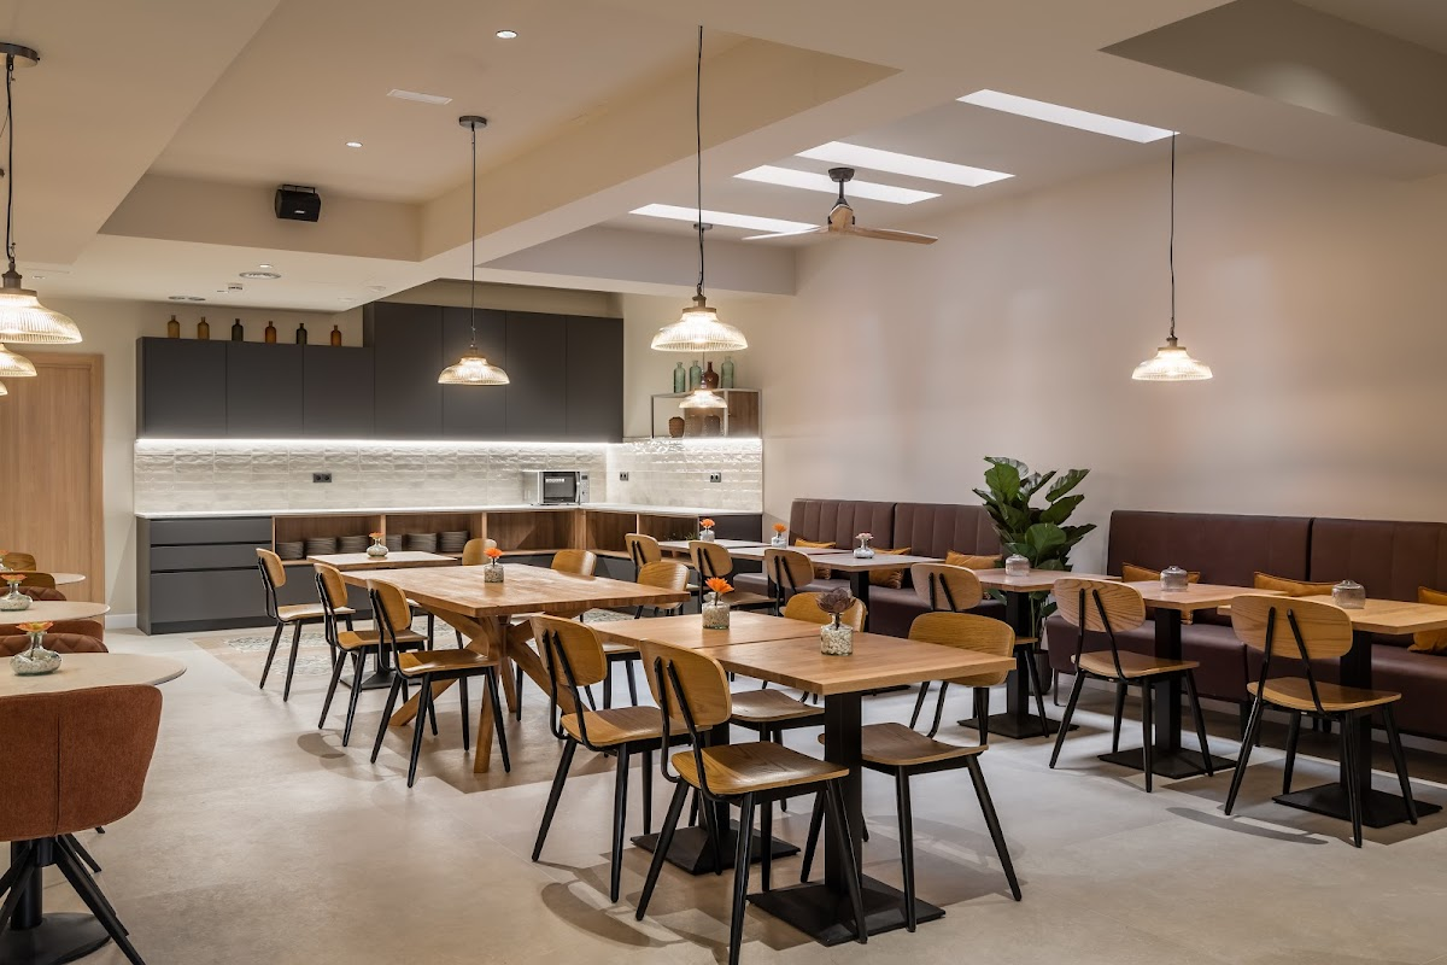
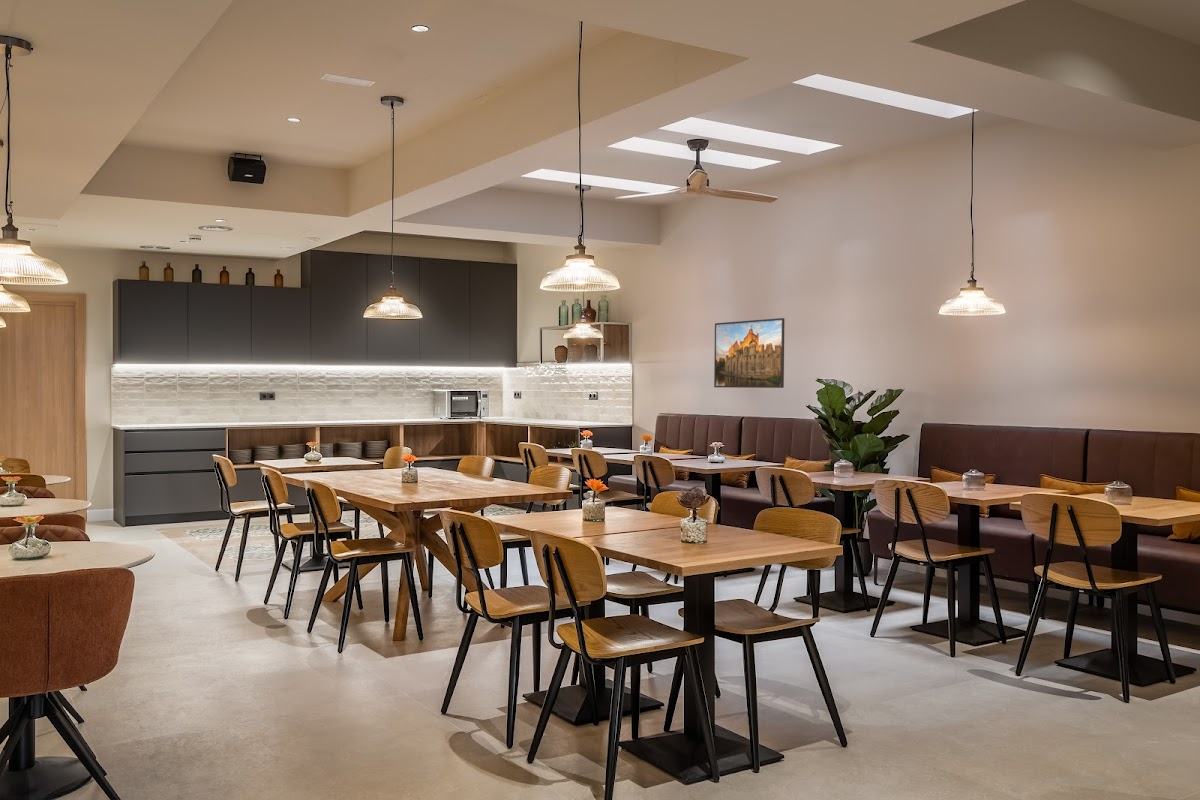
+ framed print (747, 354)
